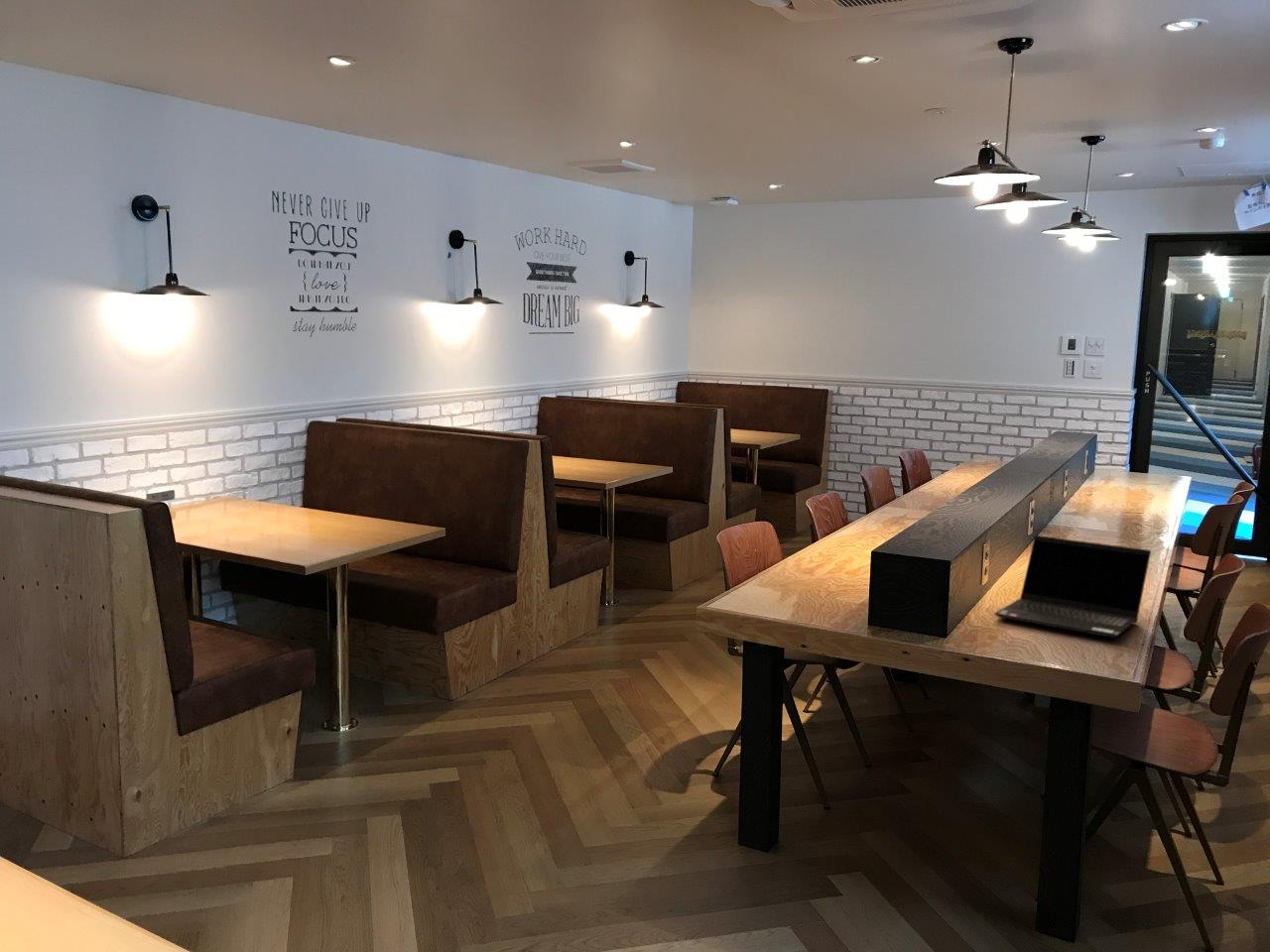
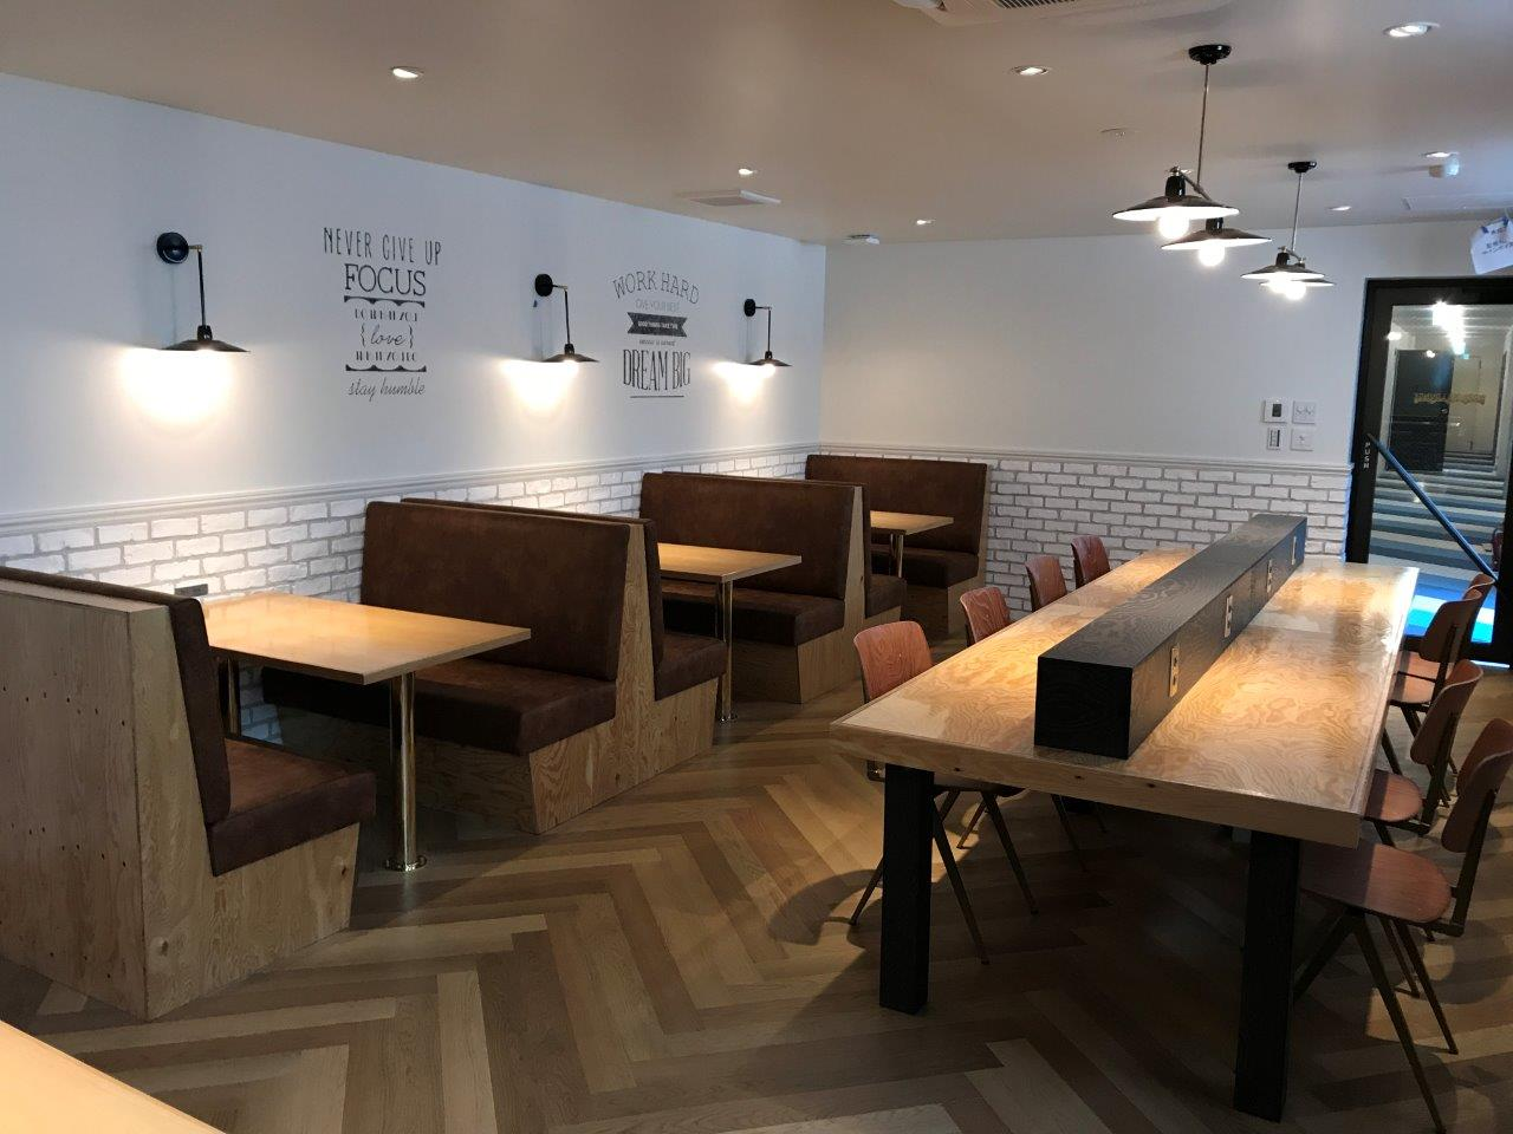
- laptop computer (1073, 584)
